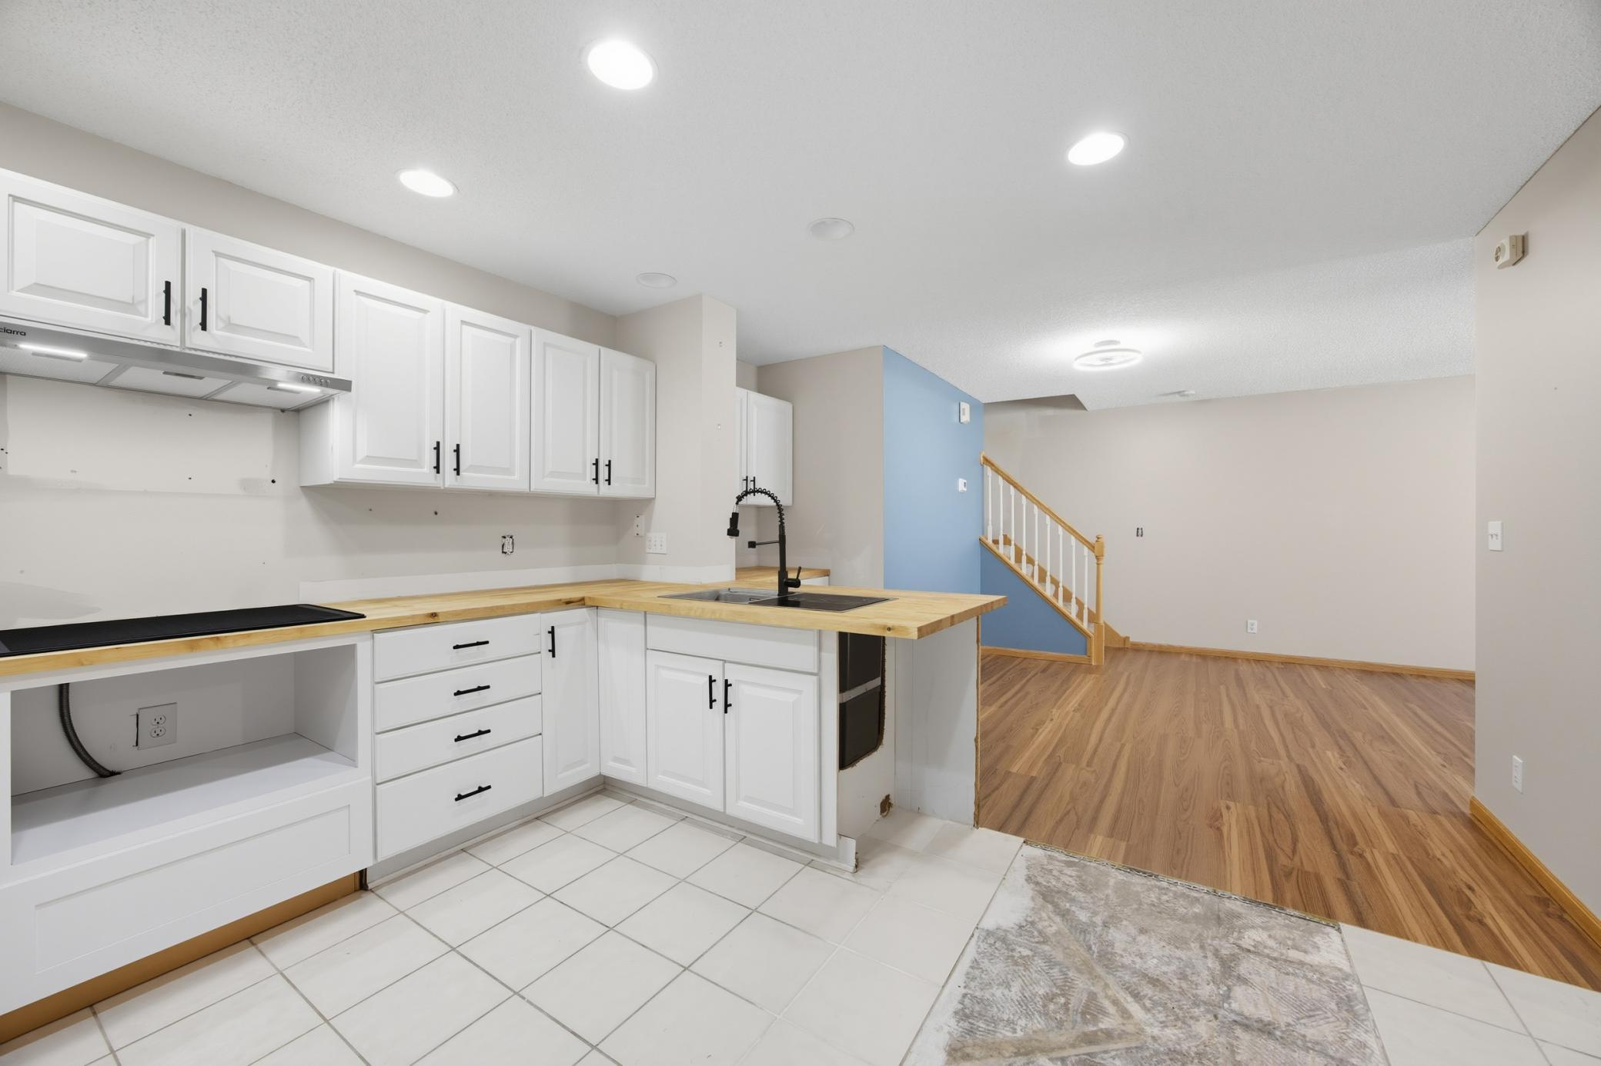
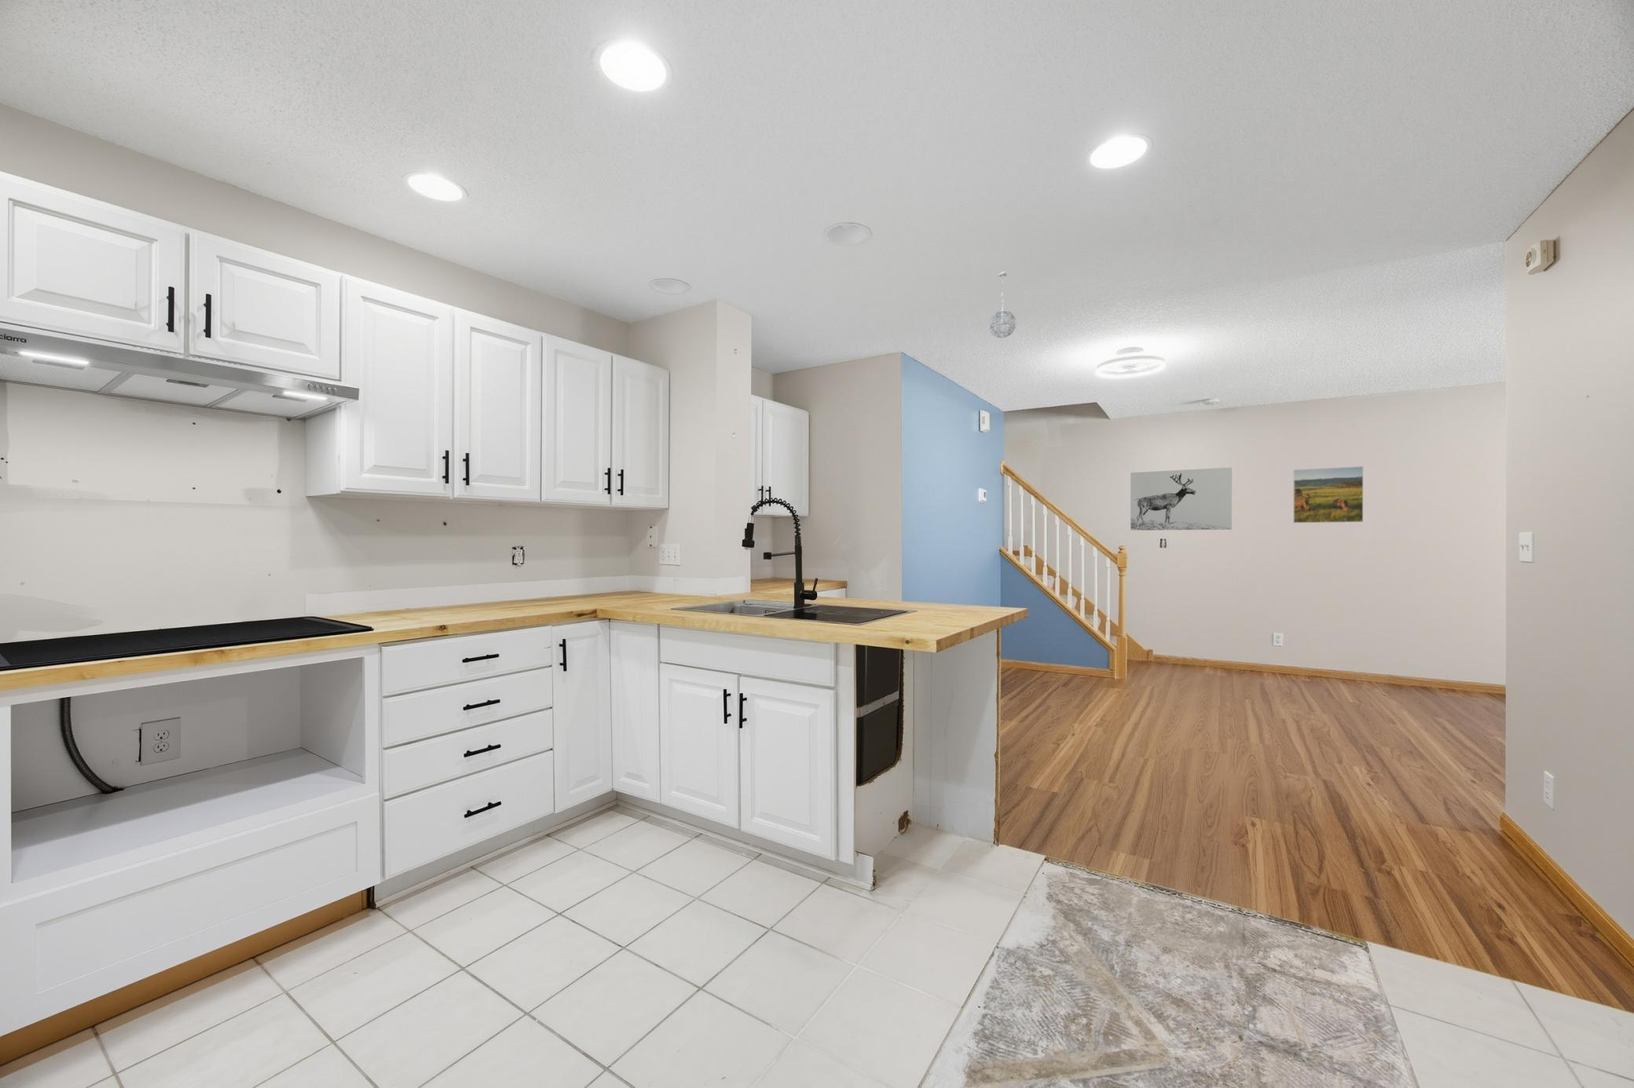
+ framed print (1327, 495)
+ pendant light (1002, 305)
+ wall art (1180, 500)
